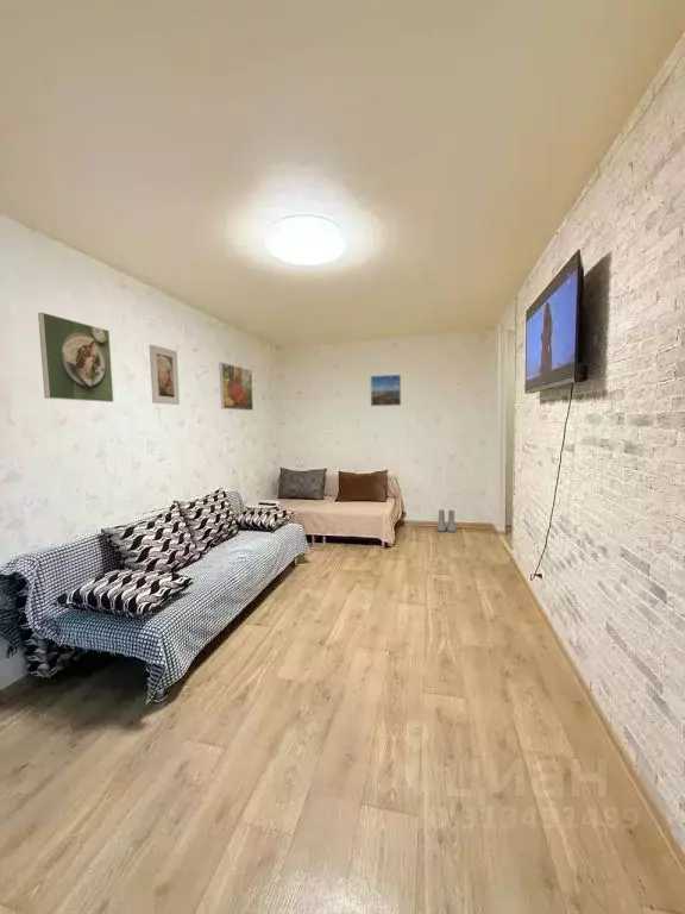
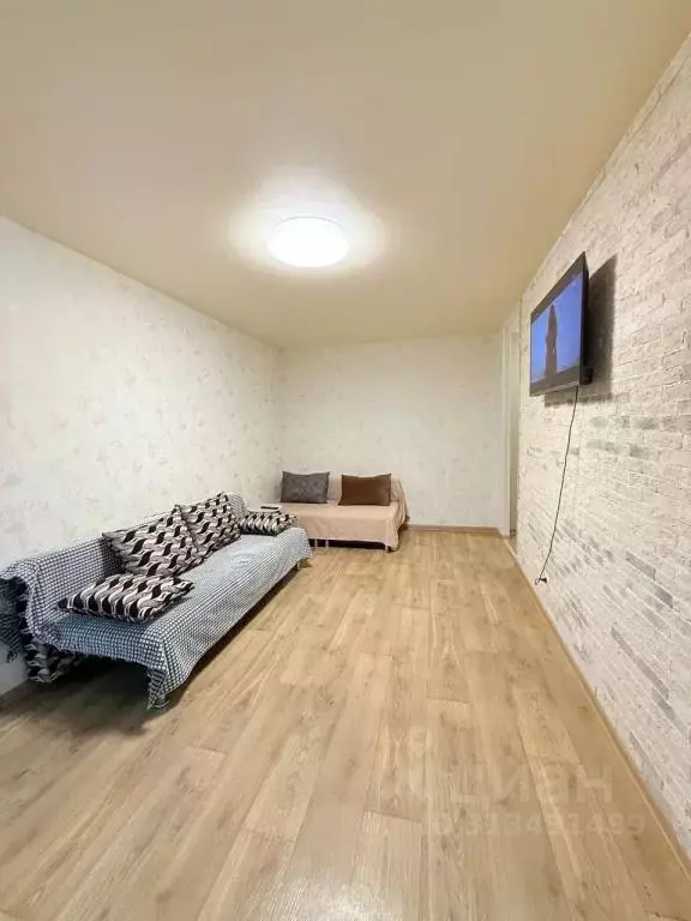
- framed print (78, 361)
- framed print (385, 390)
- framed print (164, 376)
- boots (448, 520)
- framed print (237, 388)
